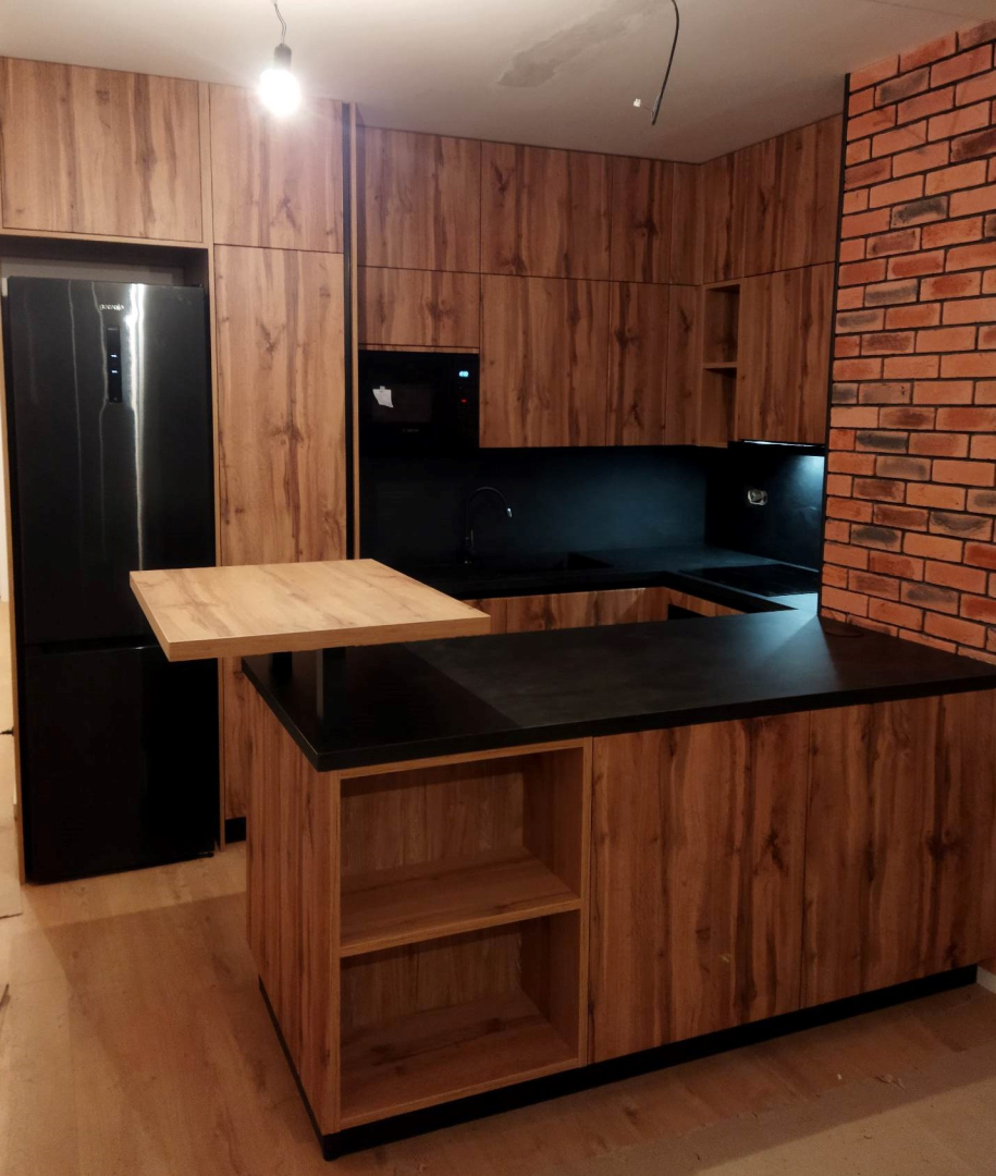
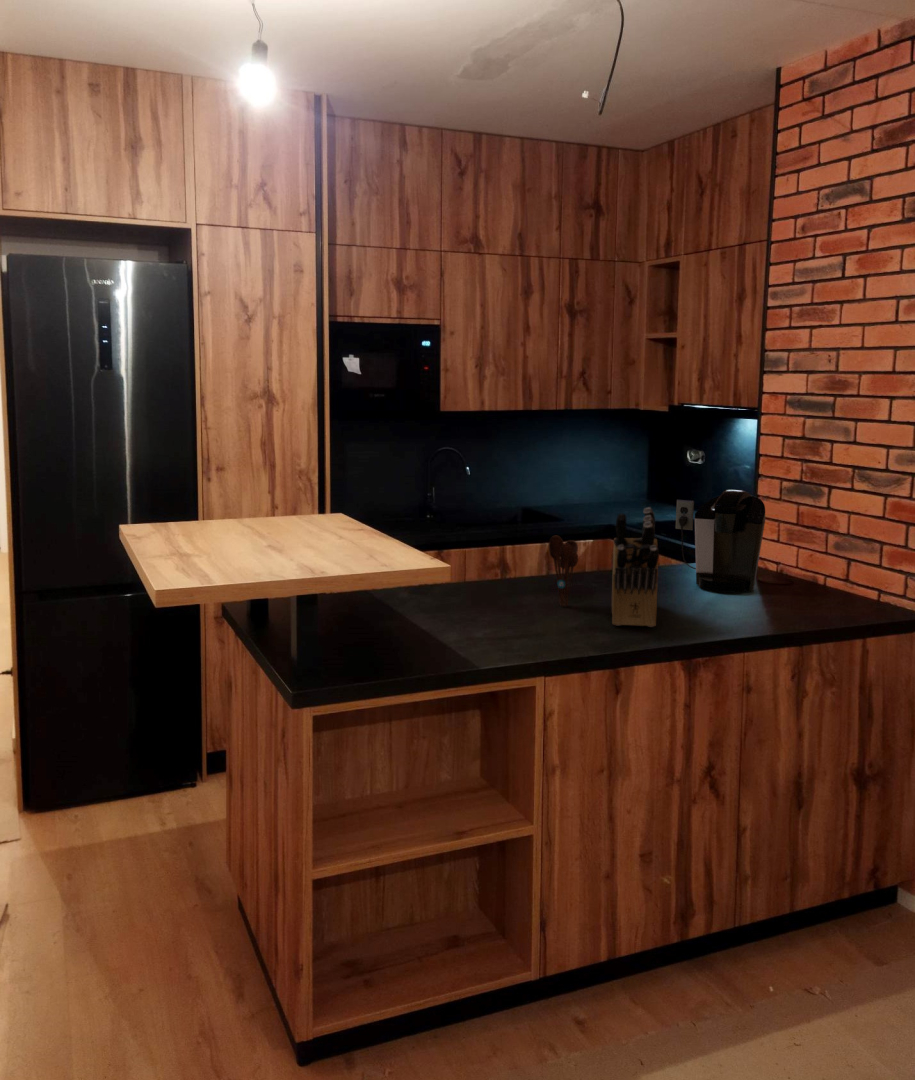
+ utensil holder (562, 570)
+ coffee maker (712, 536)
+ knife block (635, 561)
